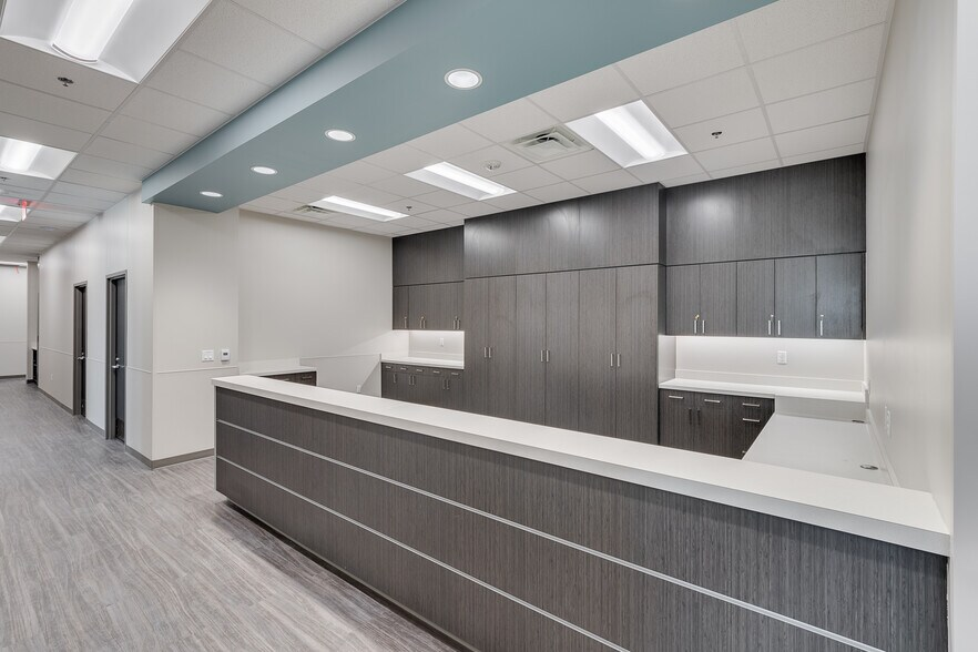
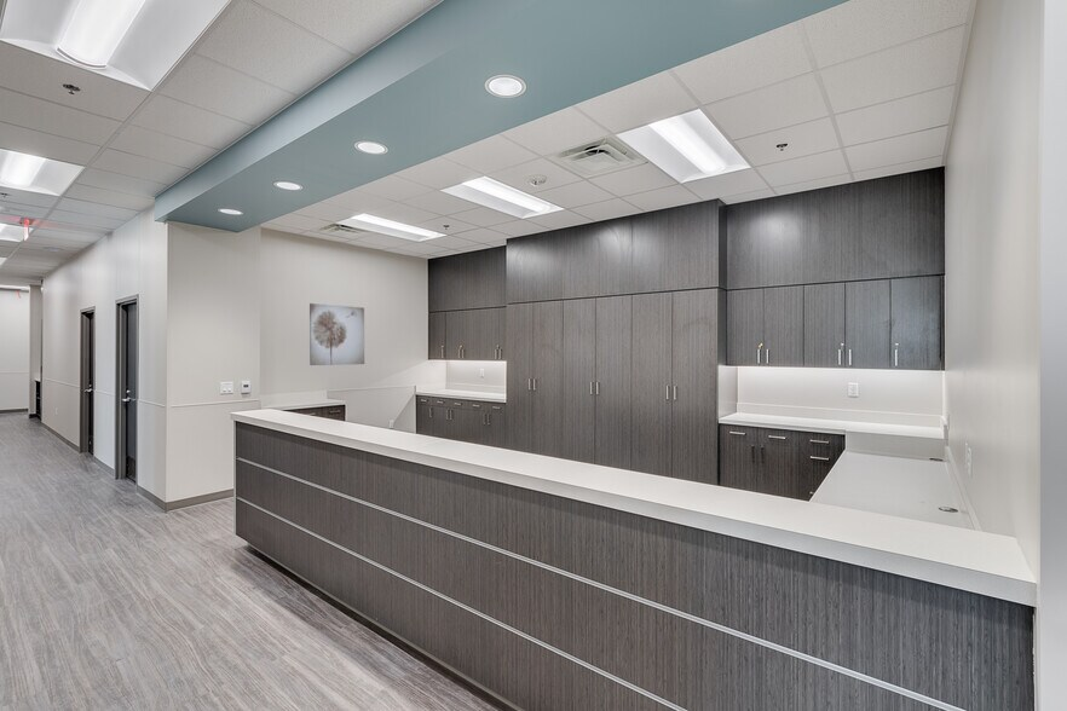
+ wall art (338, 335)
